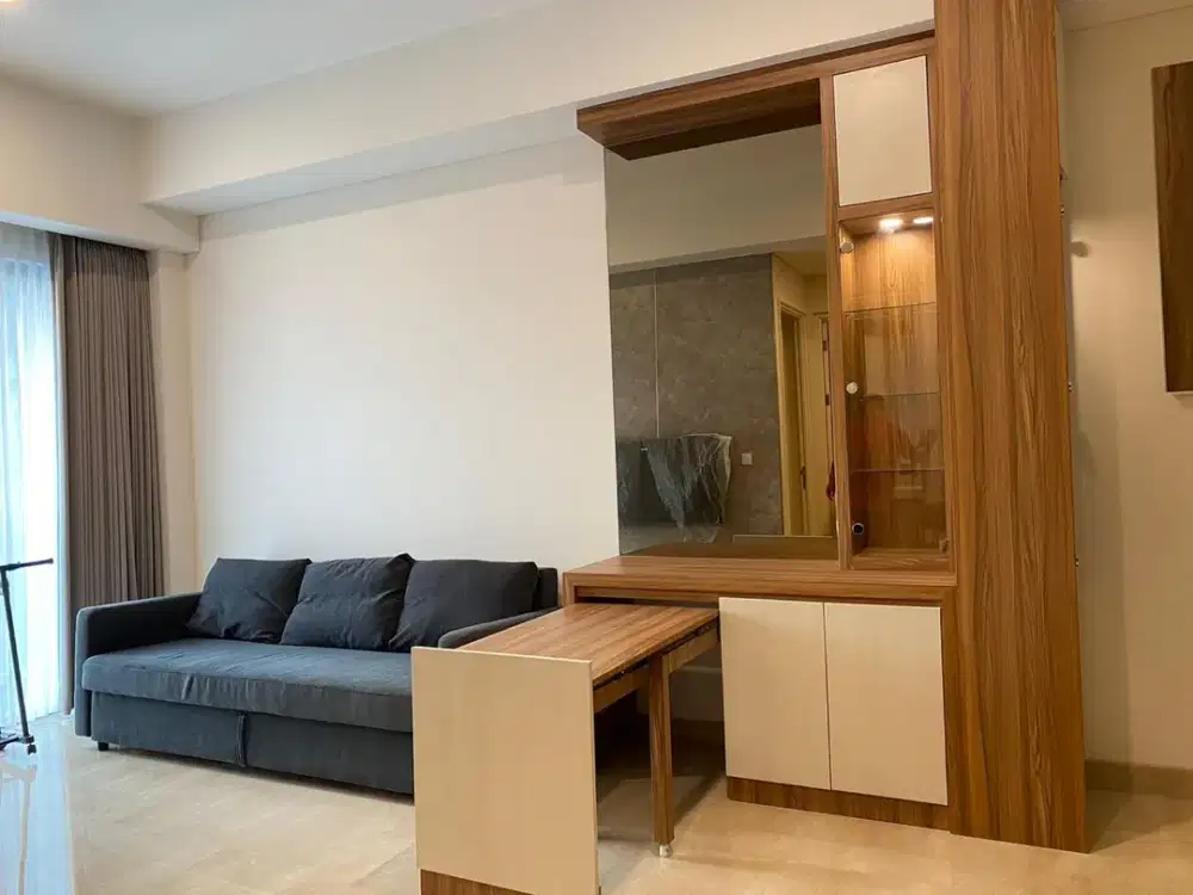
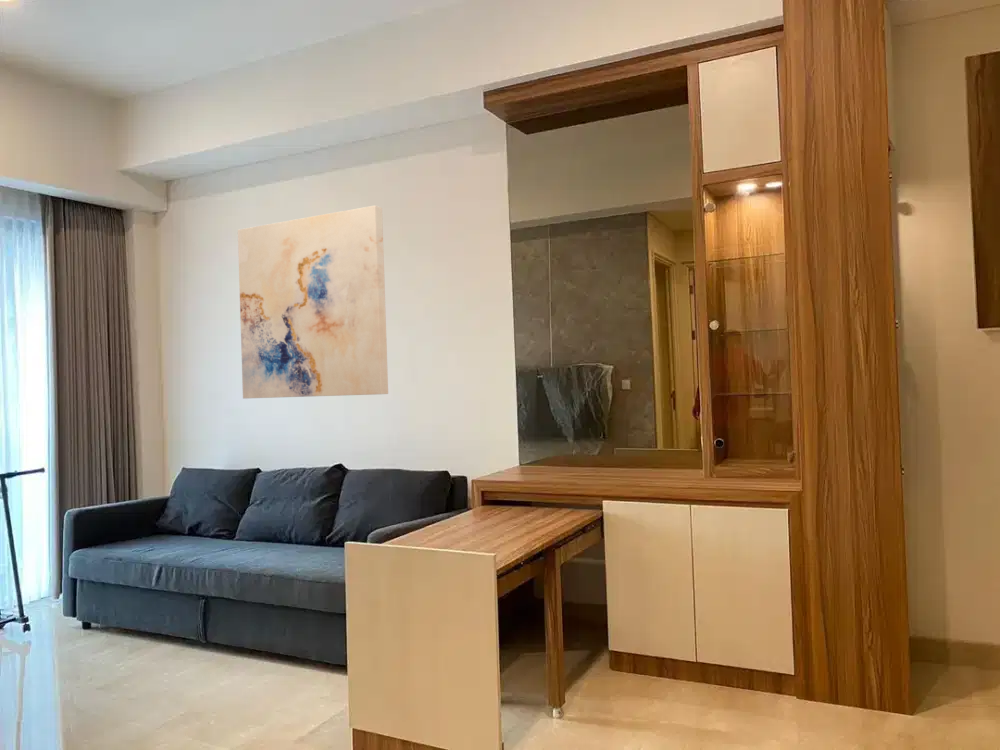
+ wall art (309, 307)
